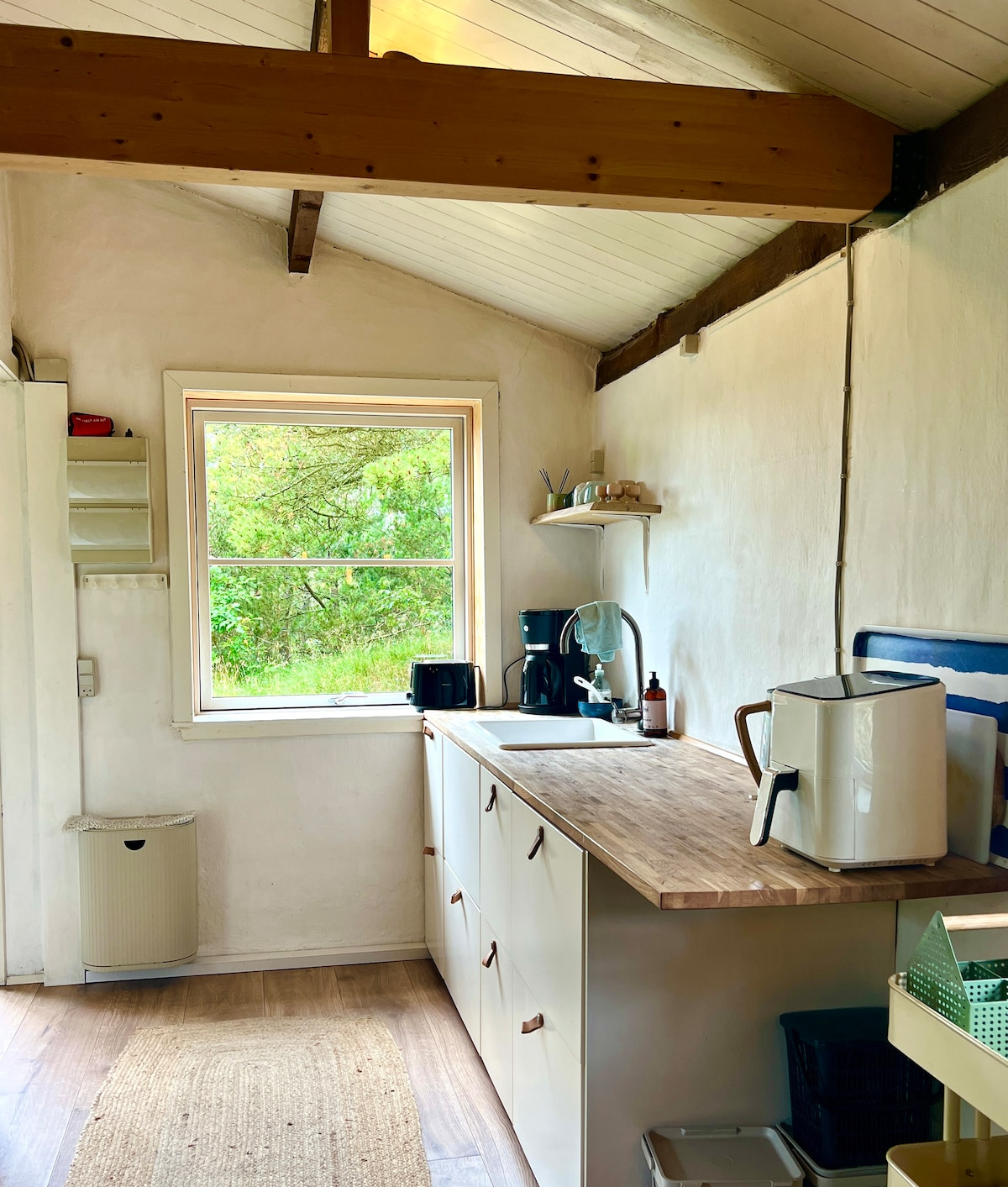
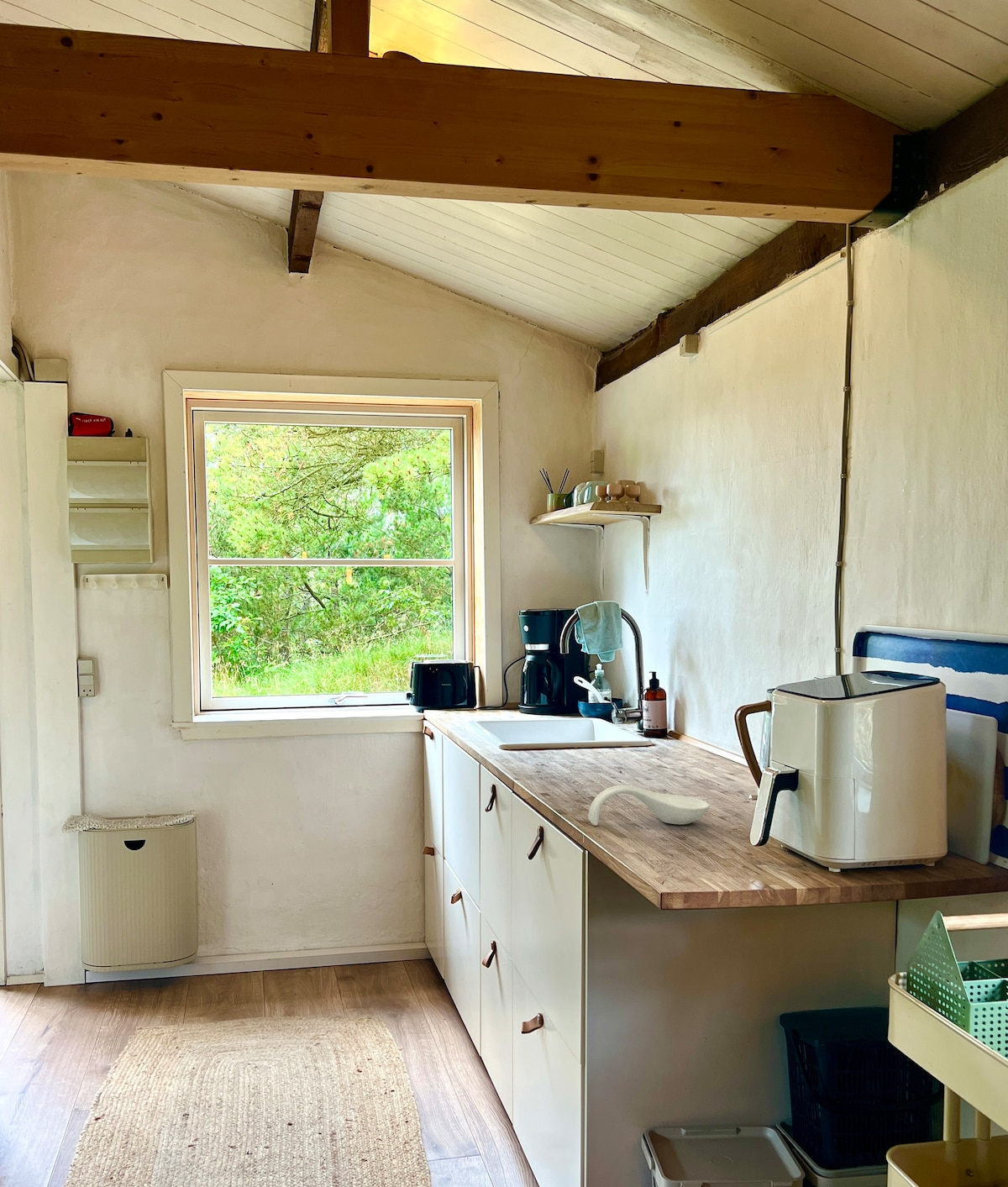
+ spoon rest (649, 804)
